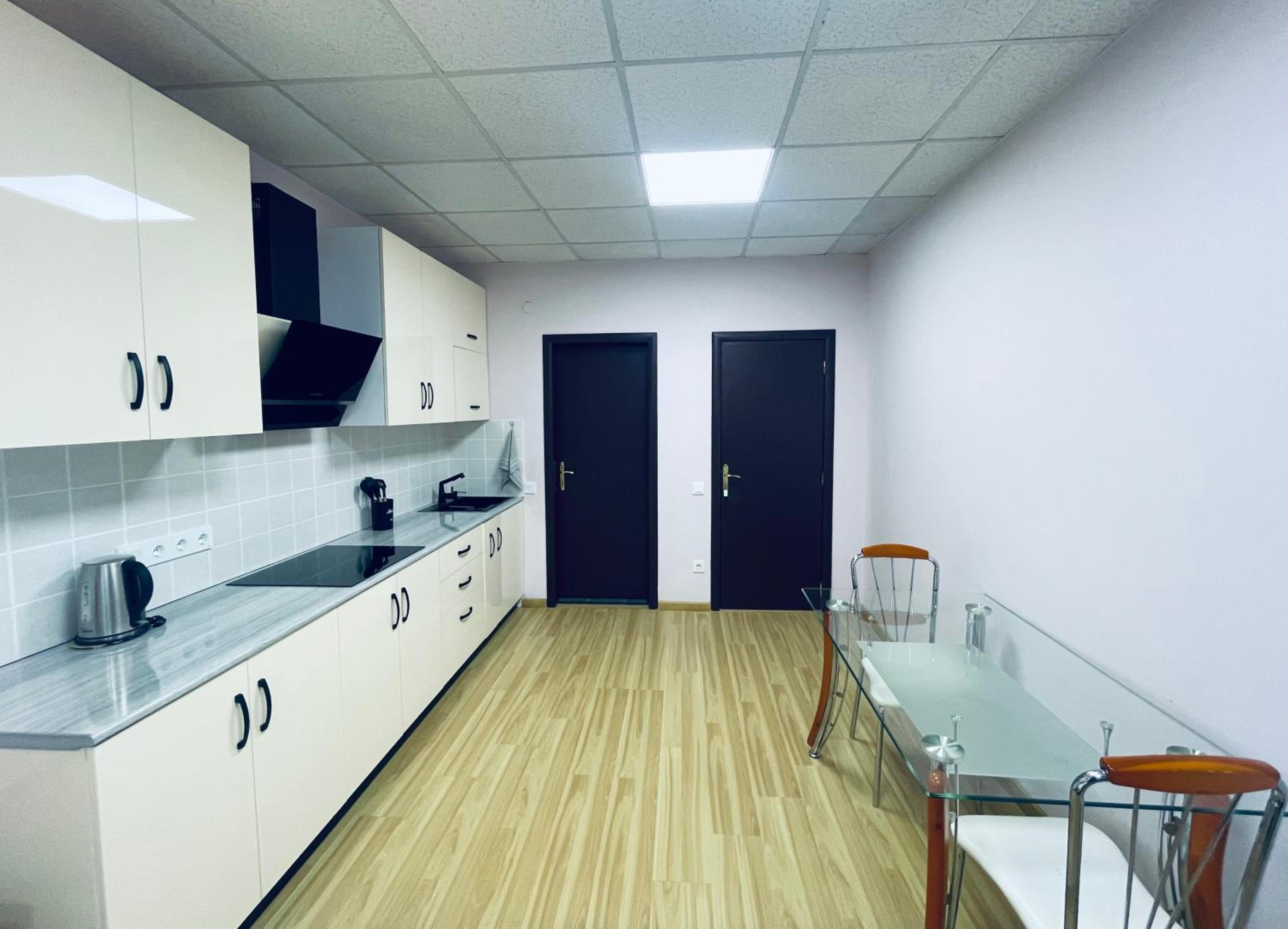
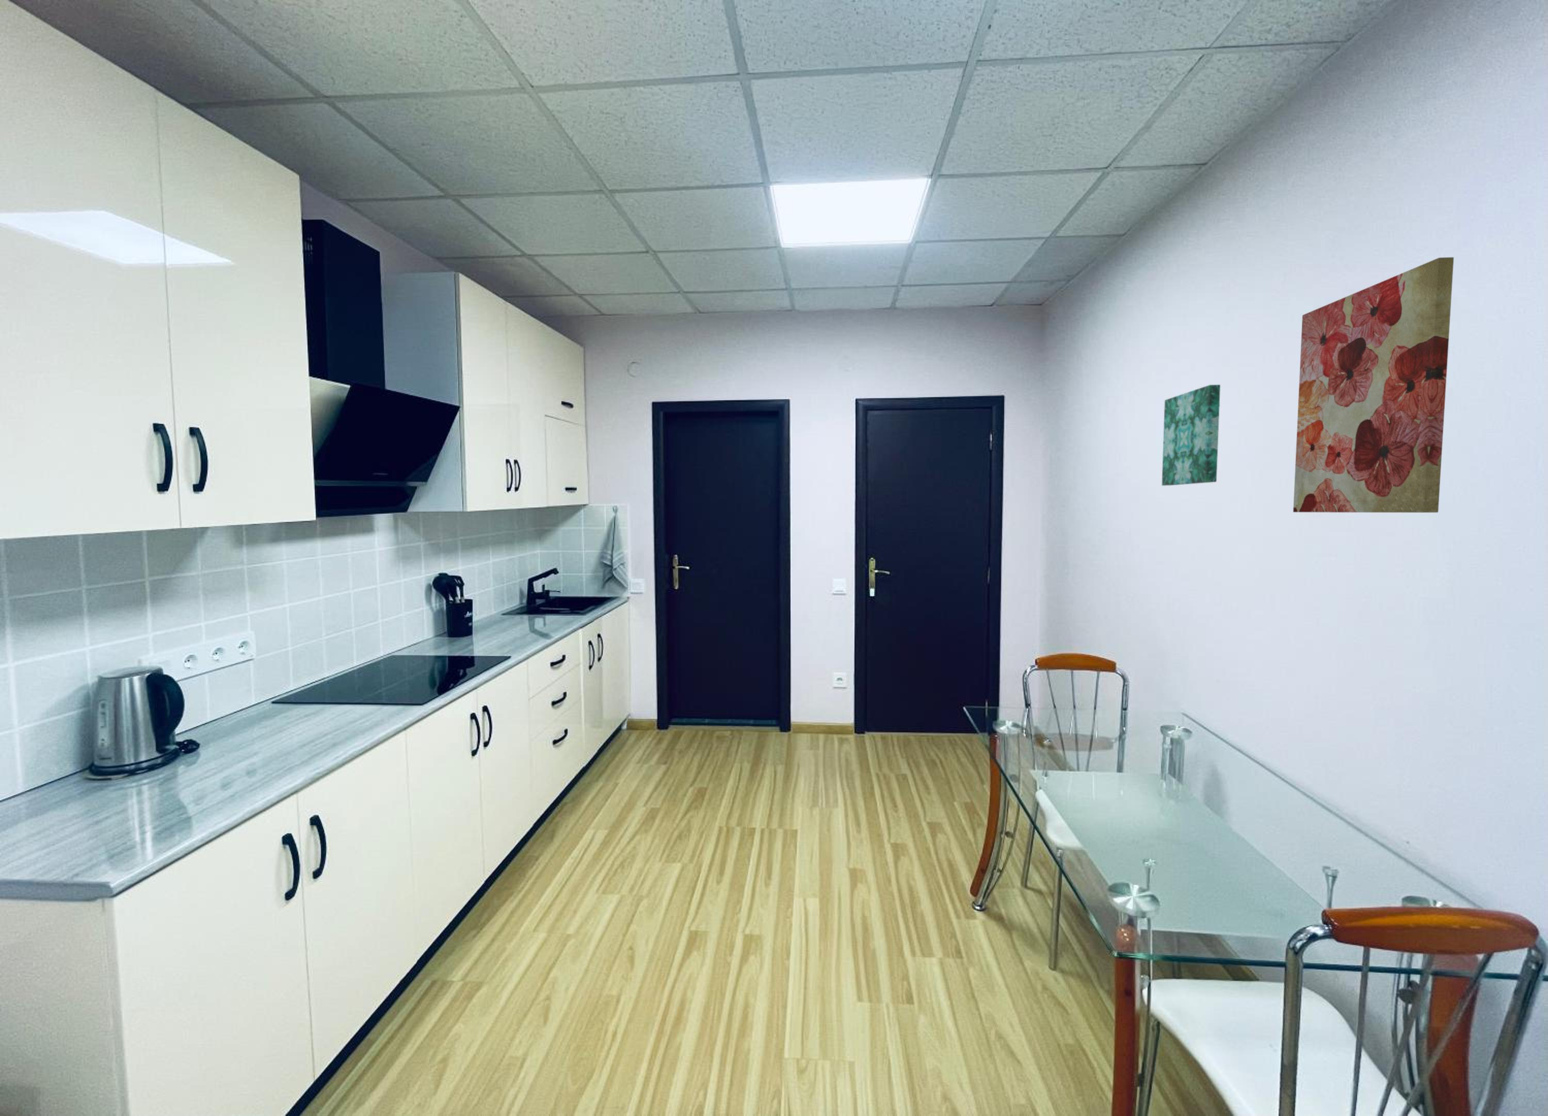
+ wall art (1362, 401)
+ wall art (1189, 438)
